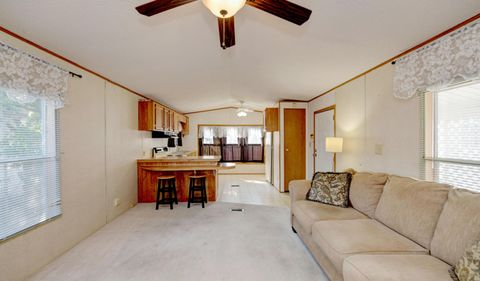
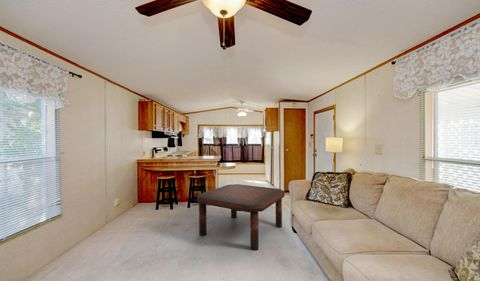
+ coffee table (242, 210)
